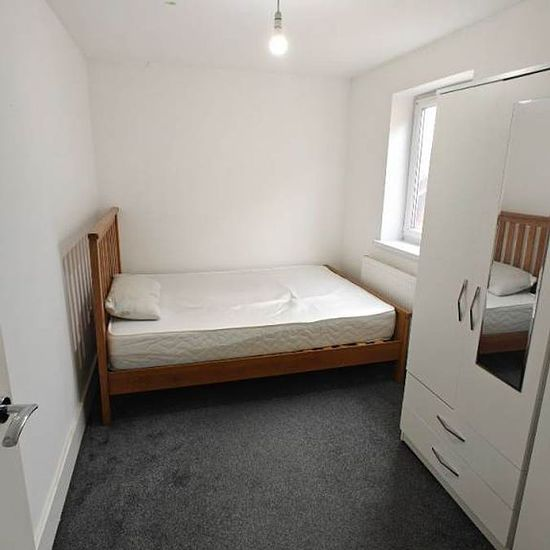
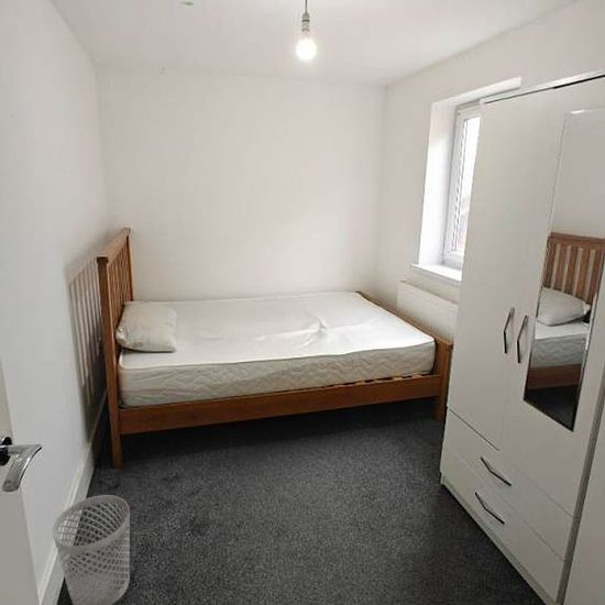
+ wastebasket (96, 553)
